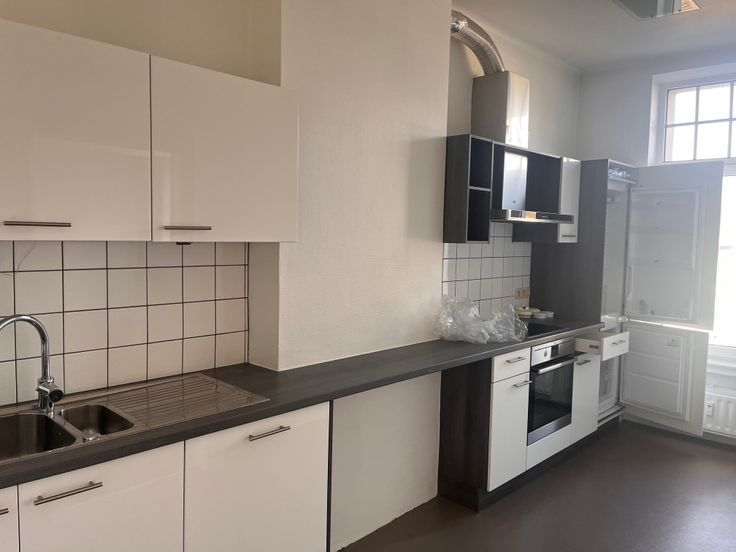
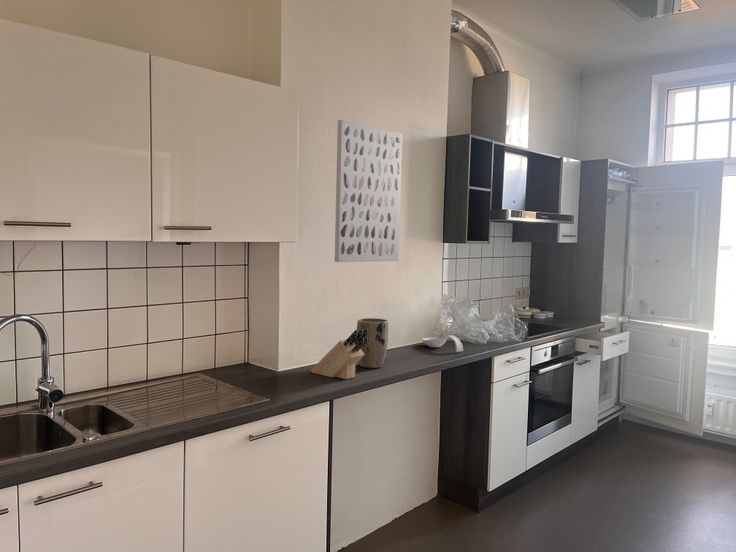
+ knife block (341, 350)
+ wall art (370, 194)
+ plant pot (372, 343)
+ spoon rest (442, 341)
